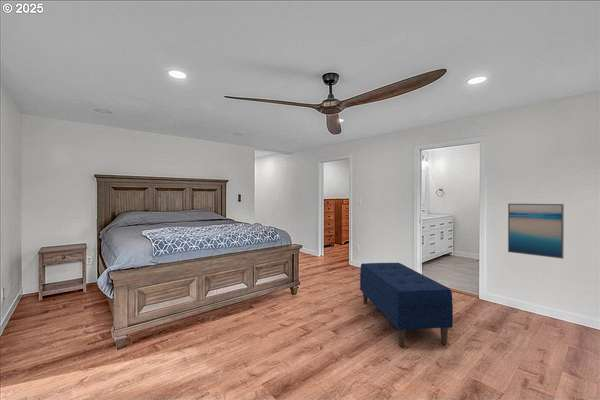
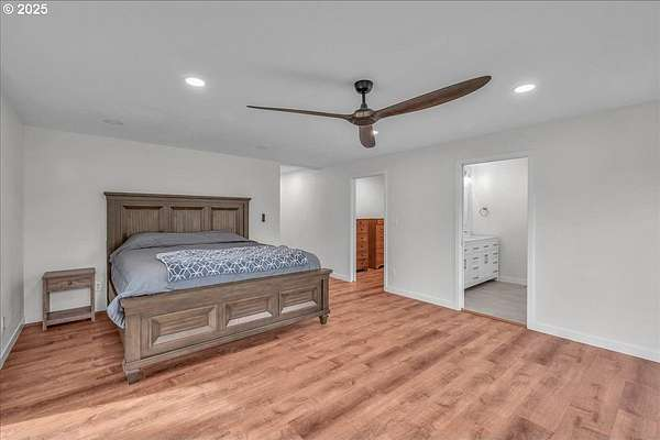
- wall art (534, 229)
- bench (398, 297)
